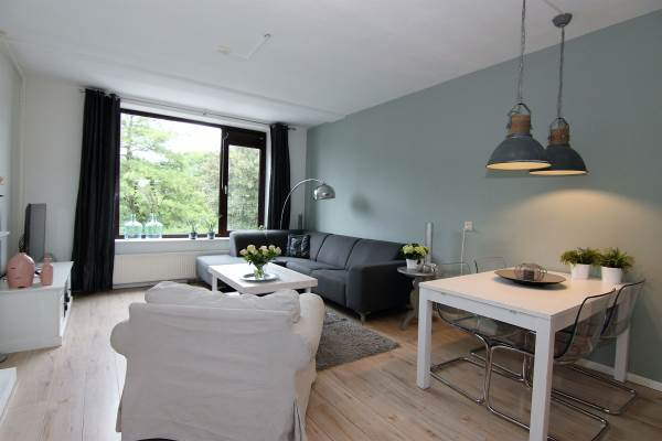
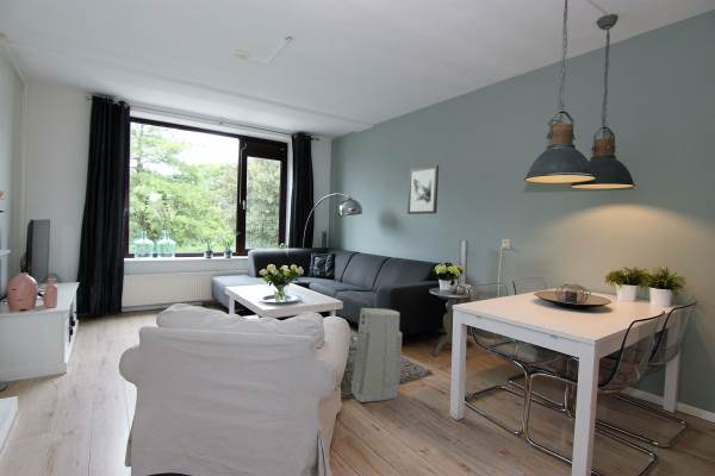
+ wall art (422, 190)
+ air purifier (378, 352)
